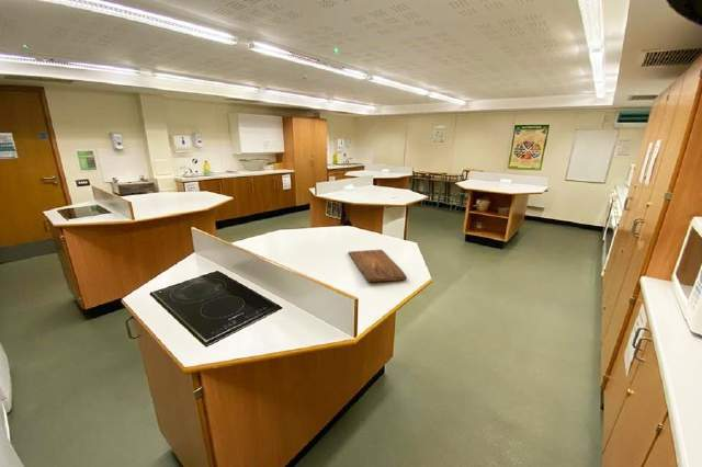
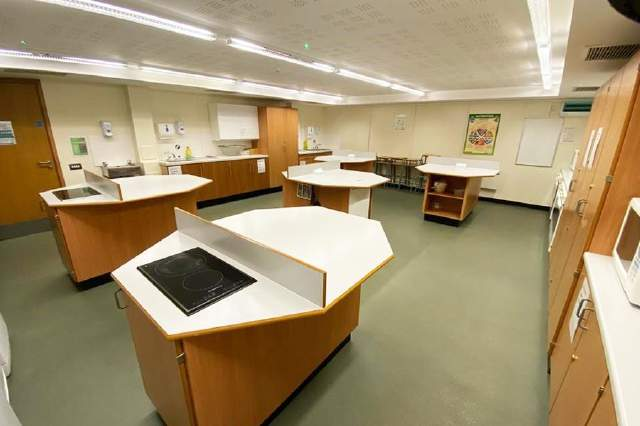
- cutting board (375, 263)
